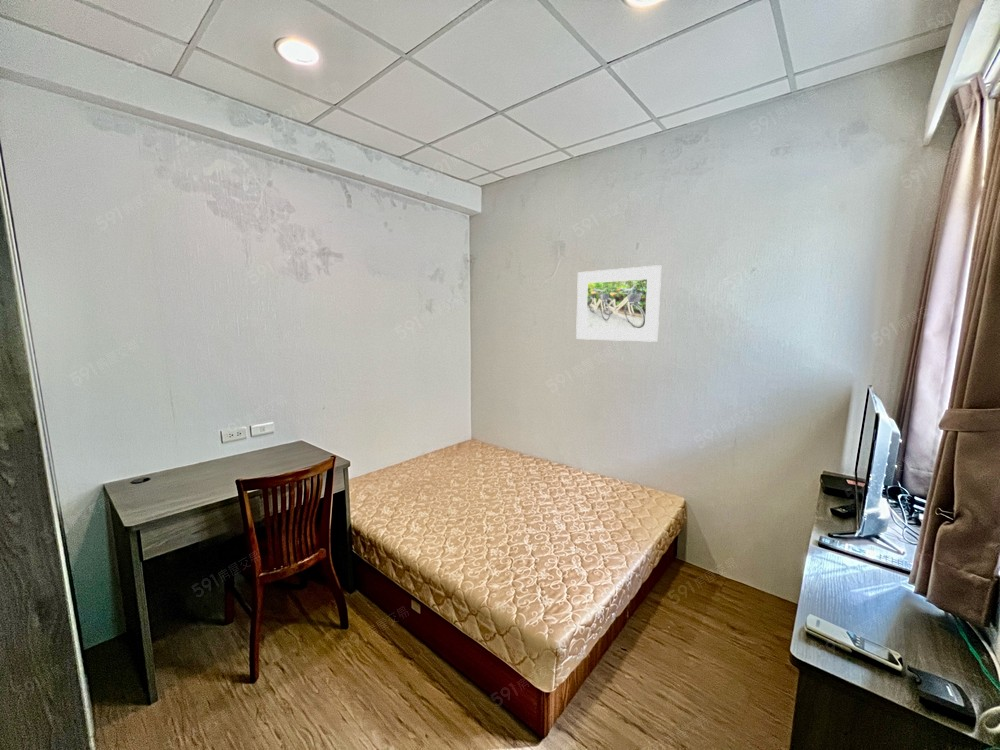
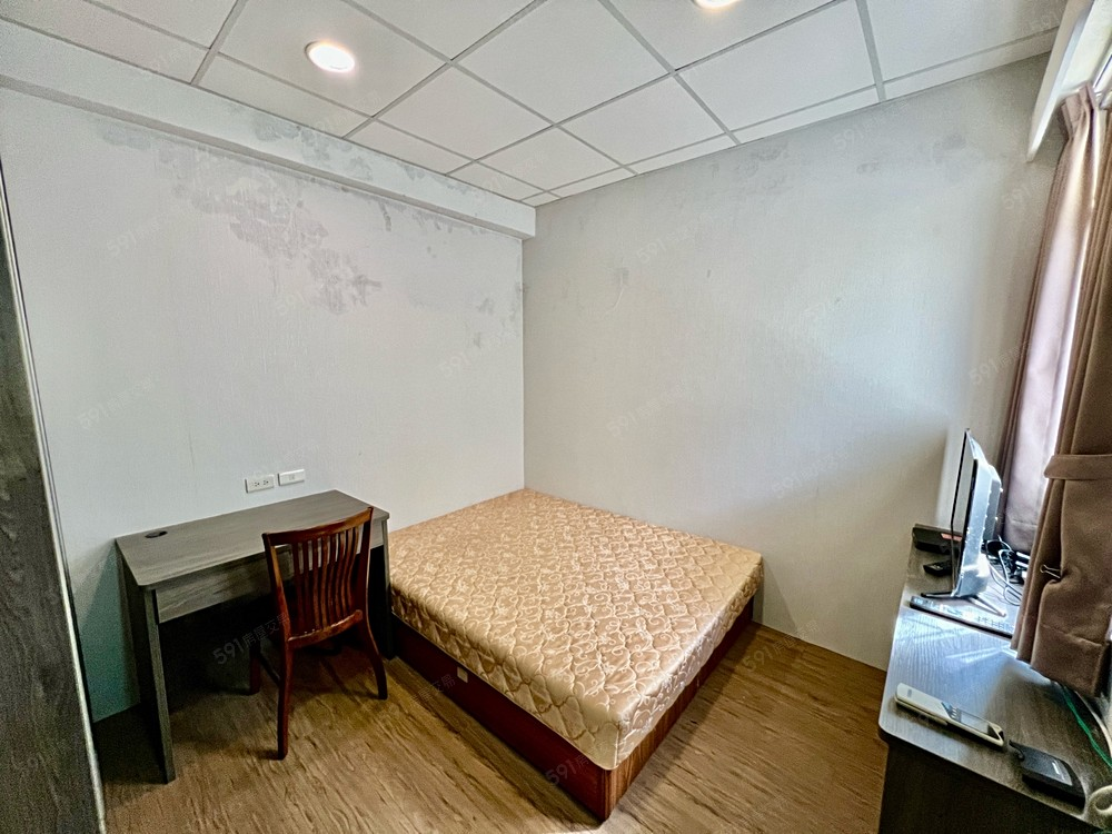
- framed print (615, 305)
